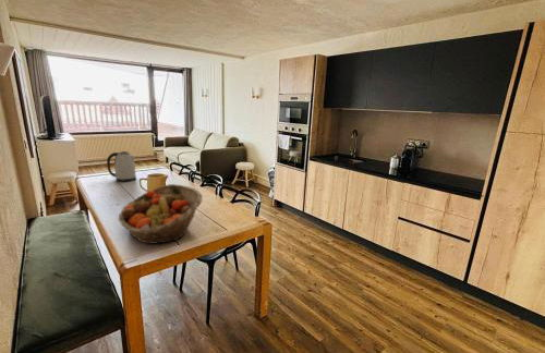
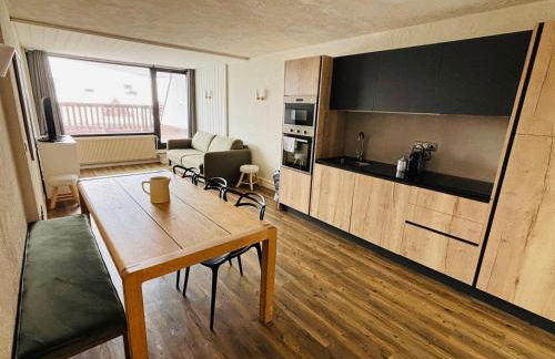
- fruit basket (161, 211)
- kettle (121, 165)
